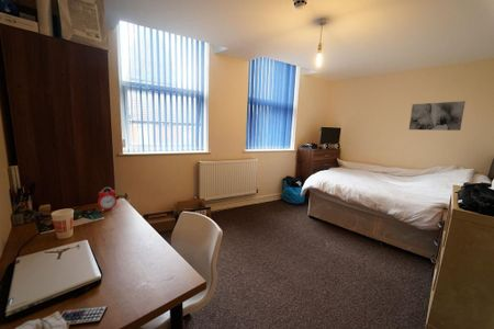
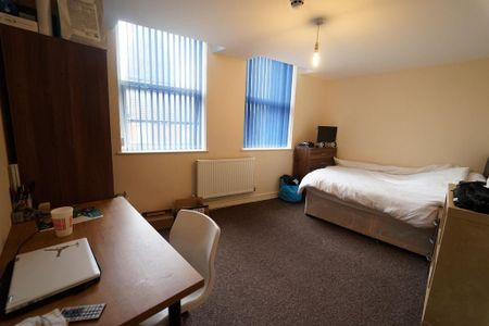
- wall art (435, 116)
- alarm clock (106, 198)
